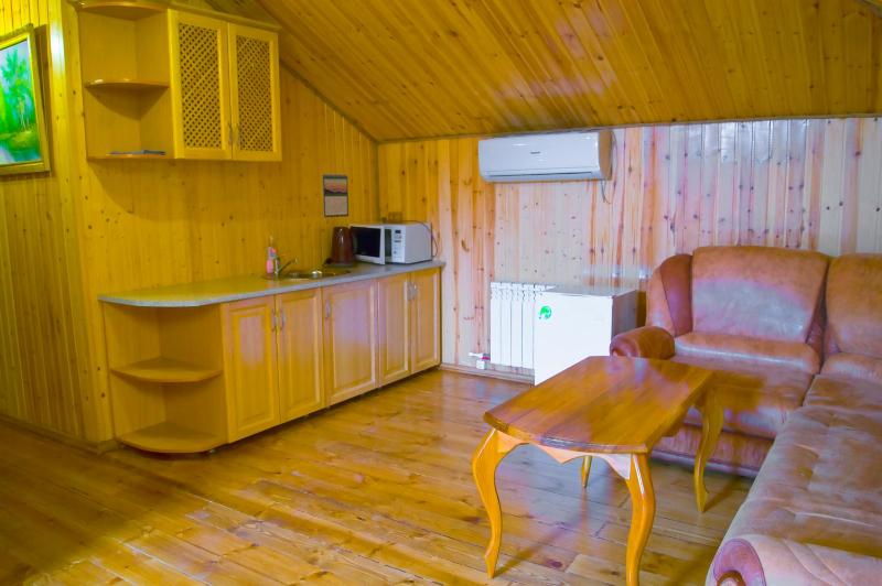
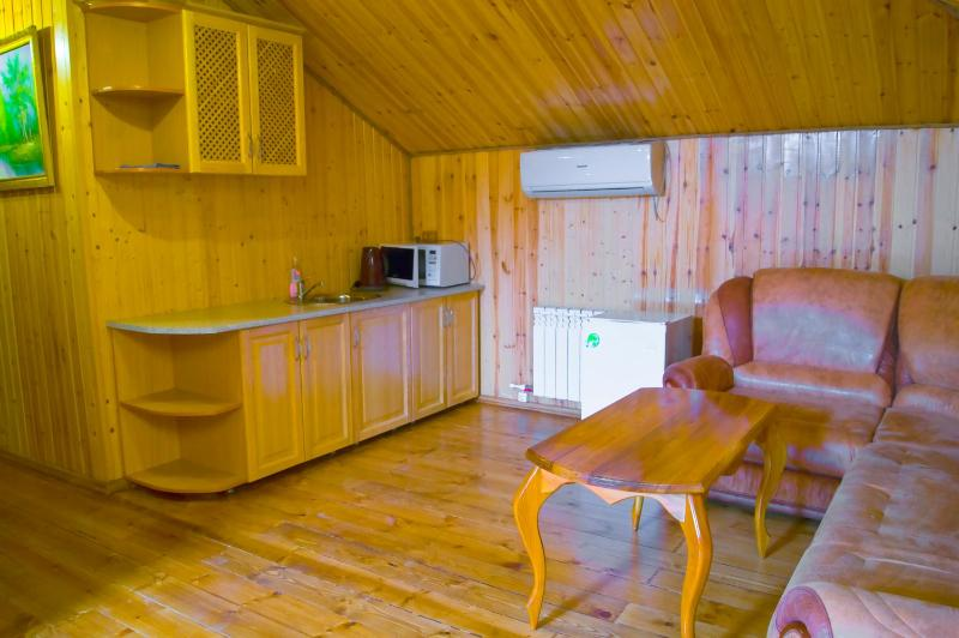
- calendar (335, 195)
